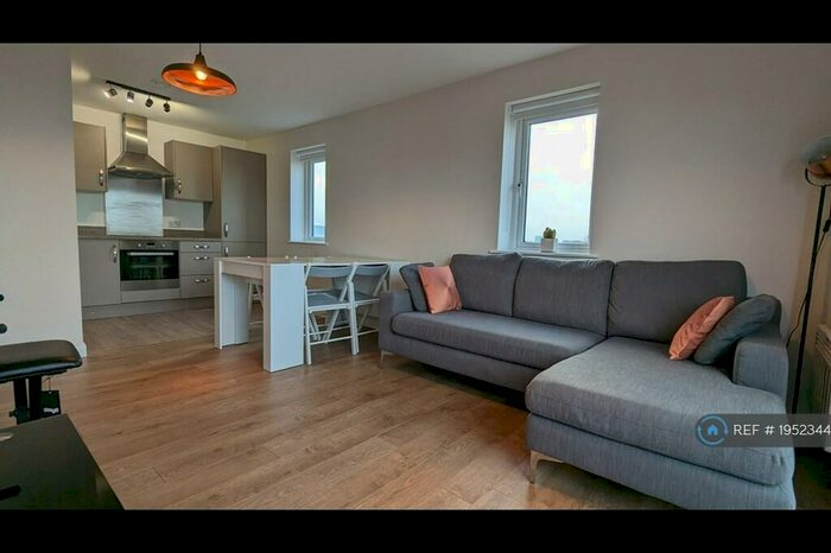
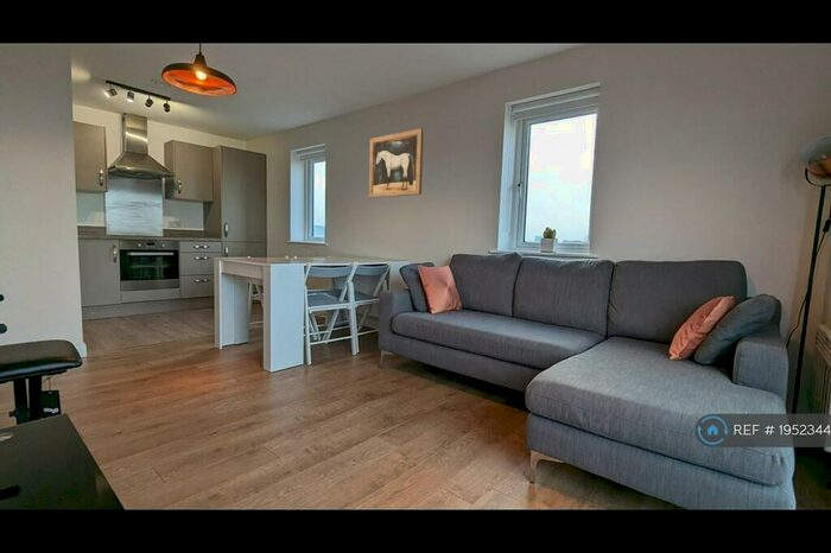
+ wall art (394, 165)
